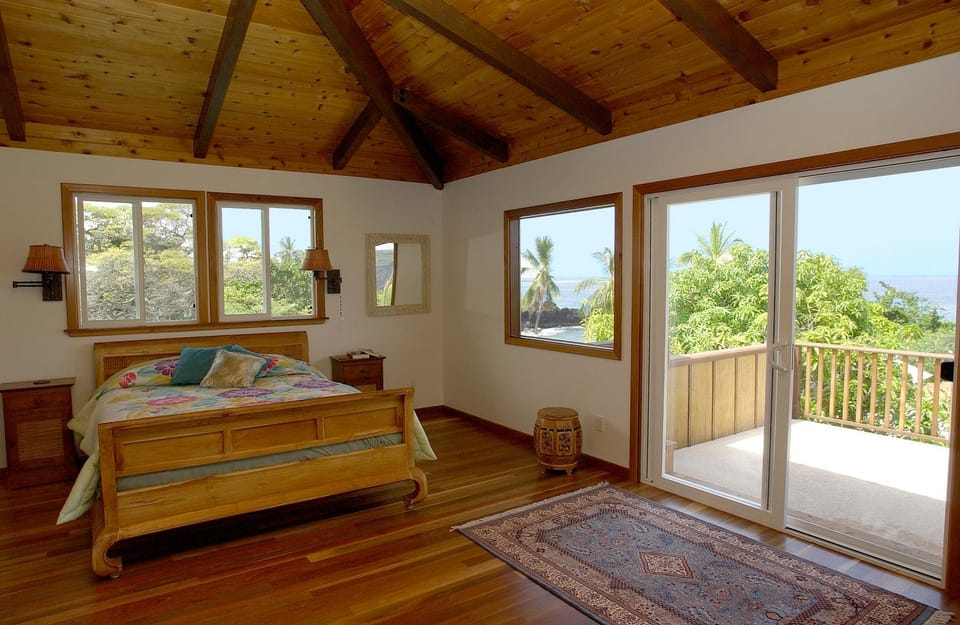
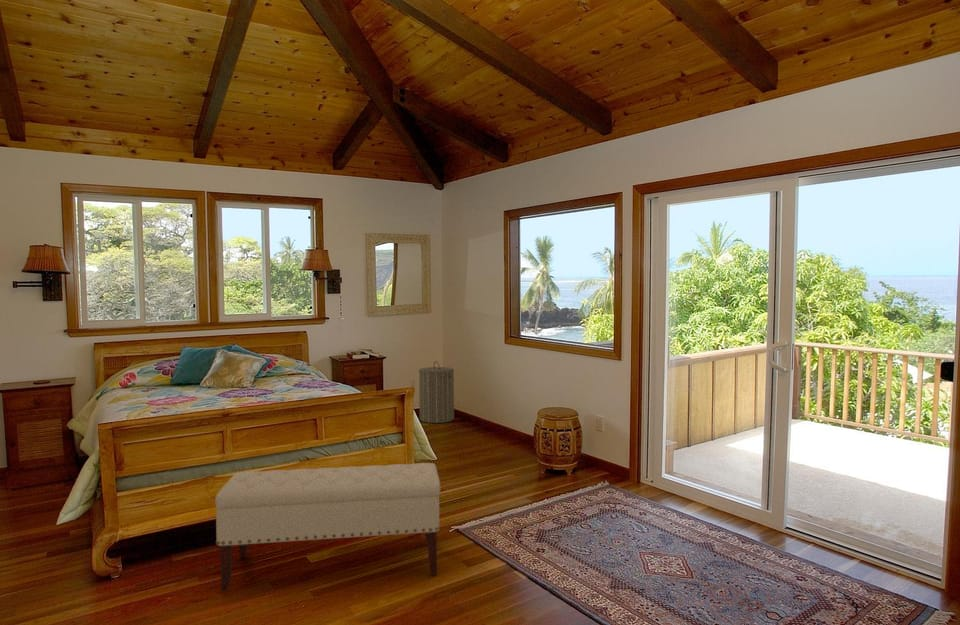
+ bench (334, 520)
+ laundry hamper (436, 390)
